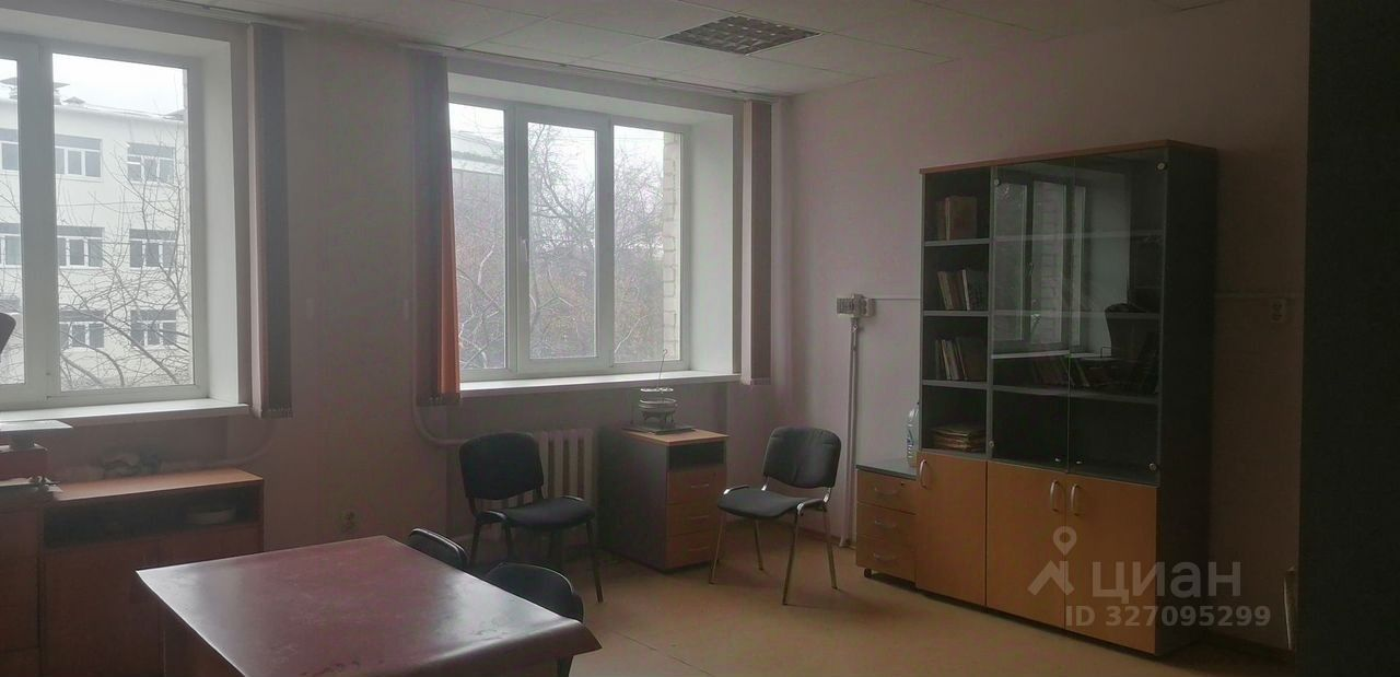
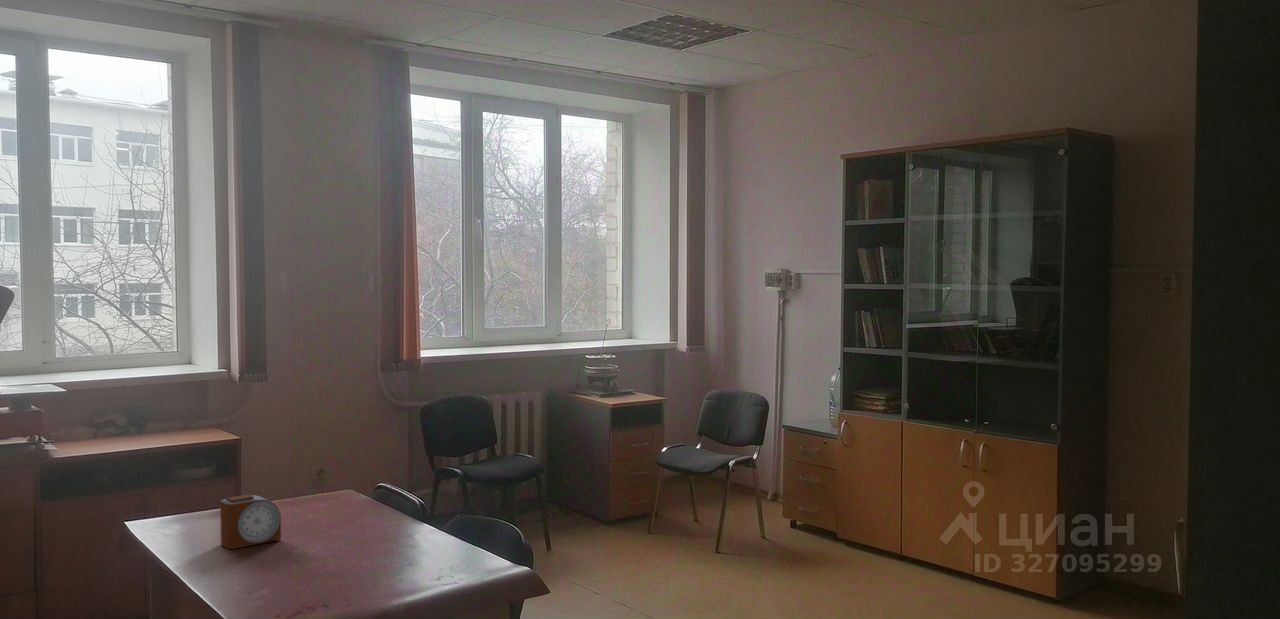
+ alarm clock (250, 518)
